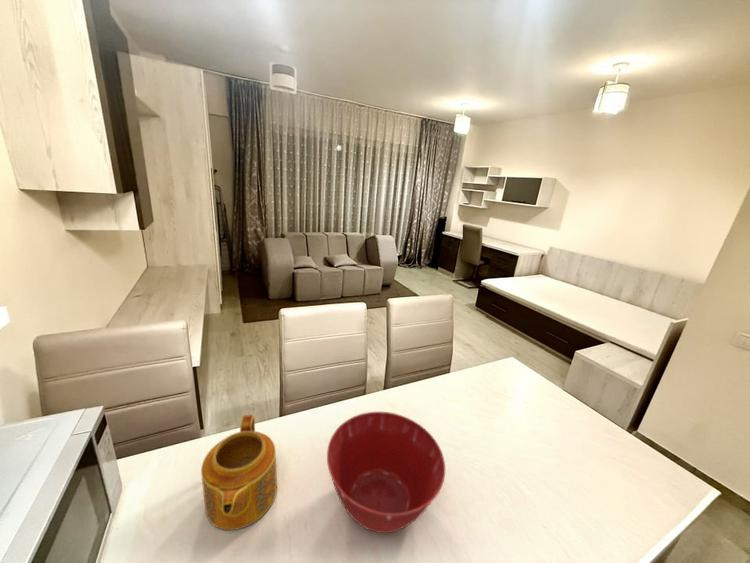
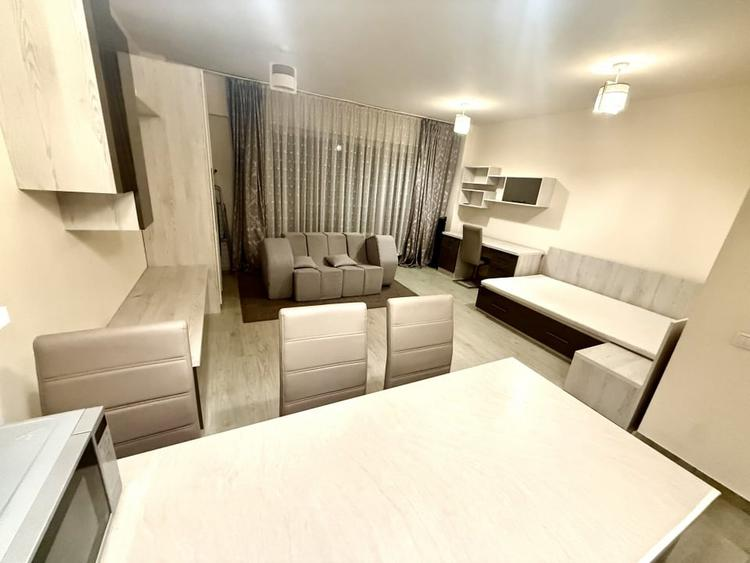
- teapot (240, 475)
- mixing bowl (383, 476)
